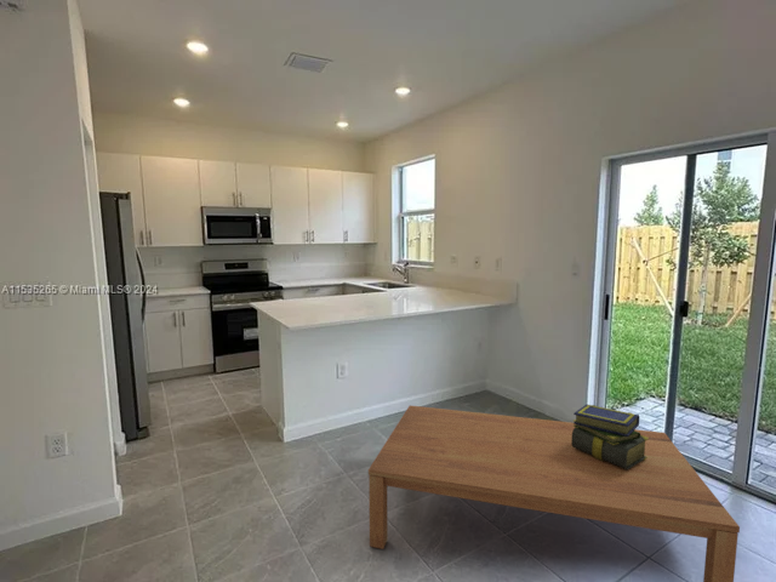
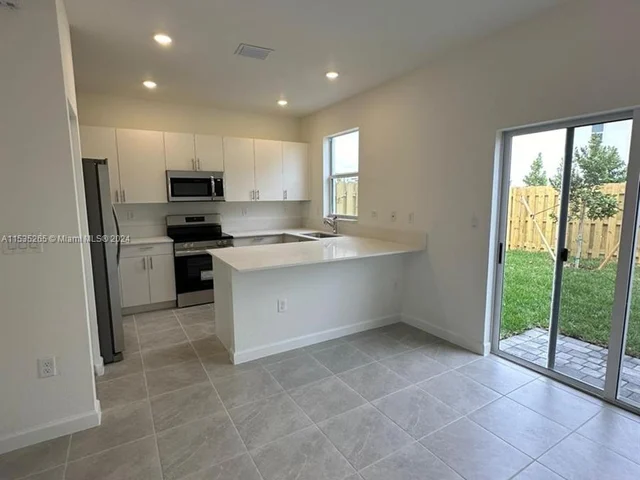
- coffee table (527, 485)
- stack of books (606, 433)
